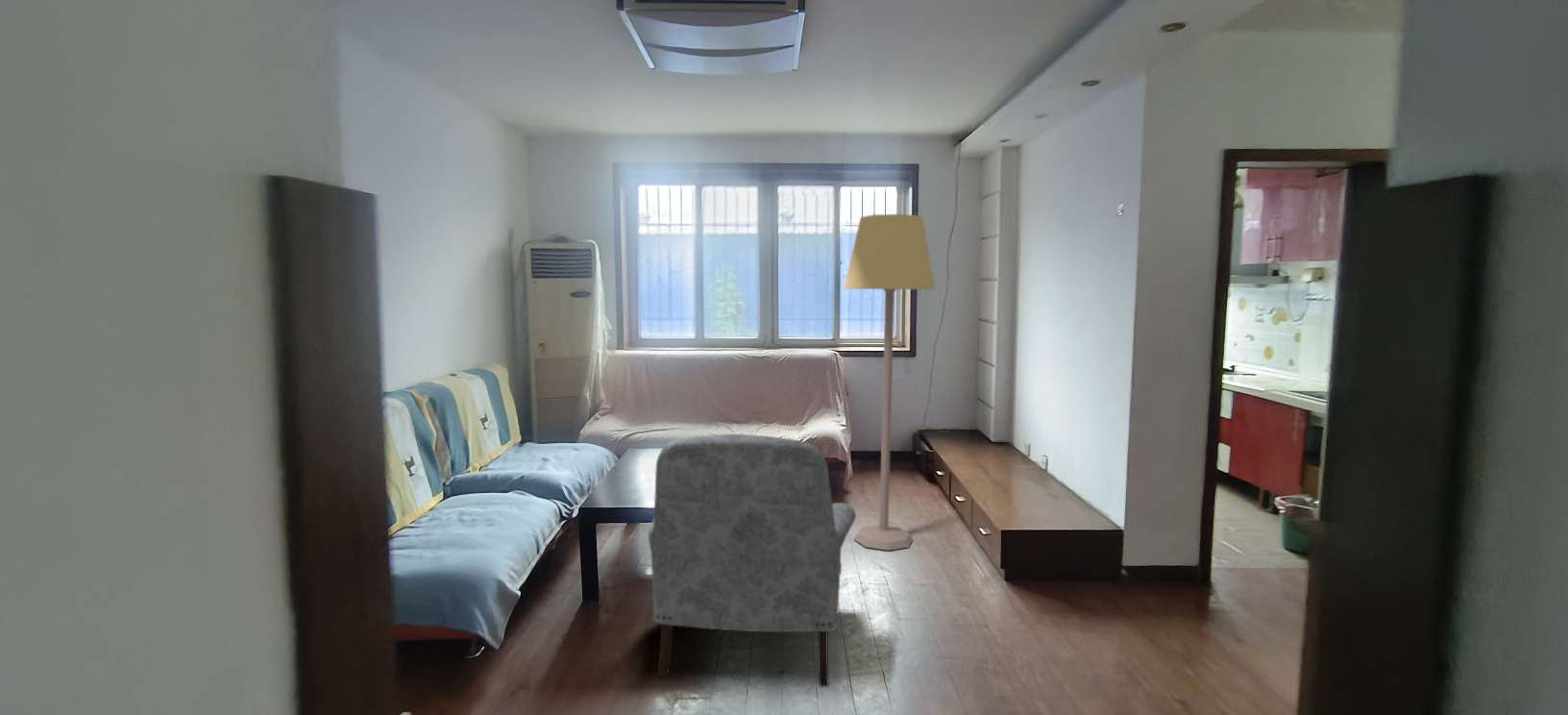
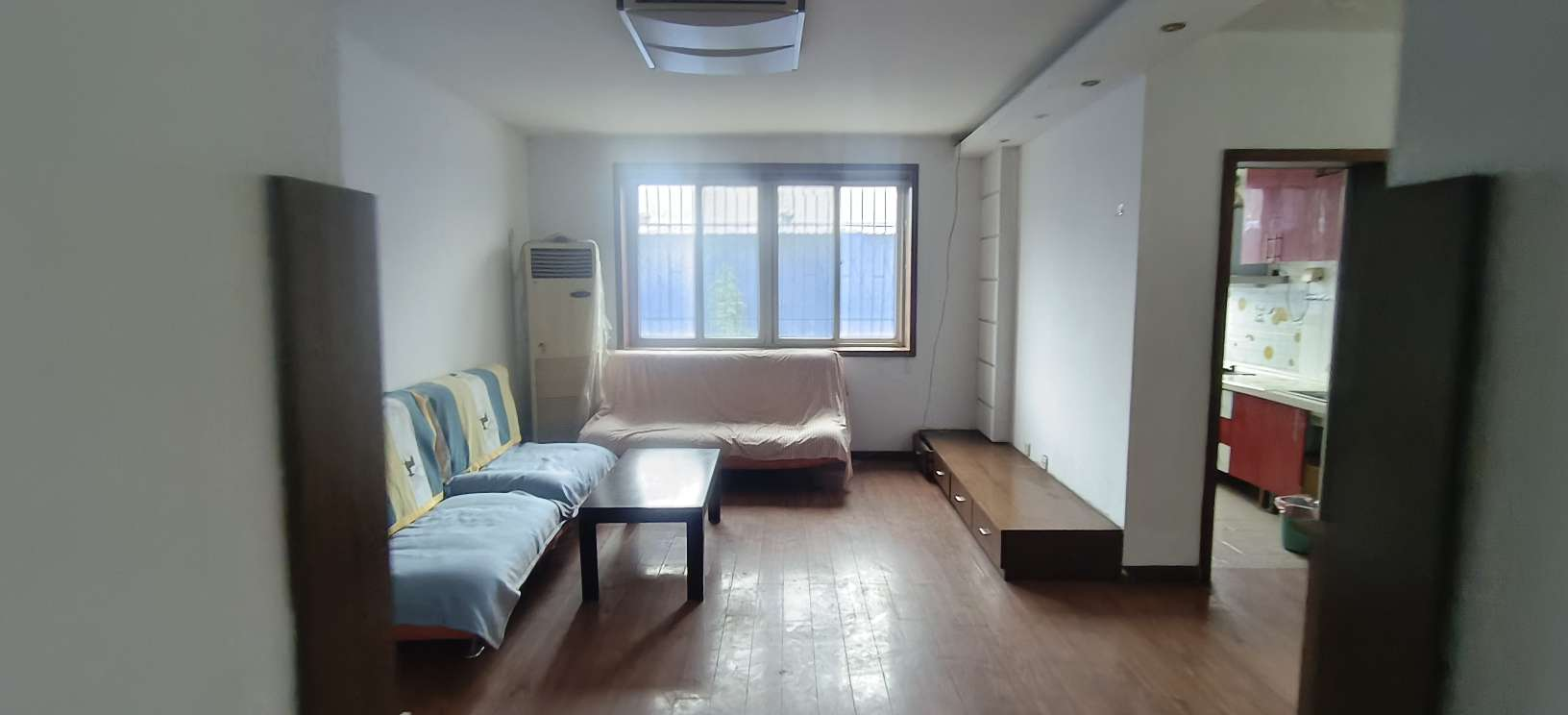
- lamp (887, 382)
- armchair (750, 535)
